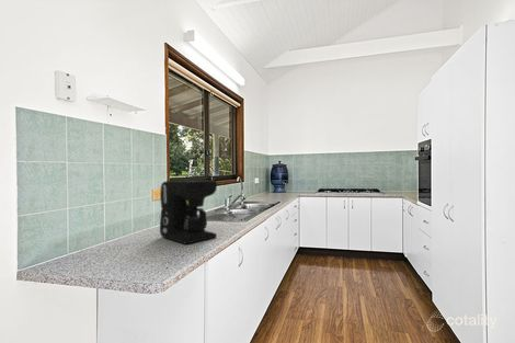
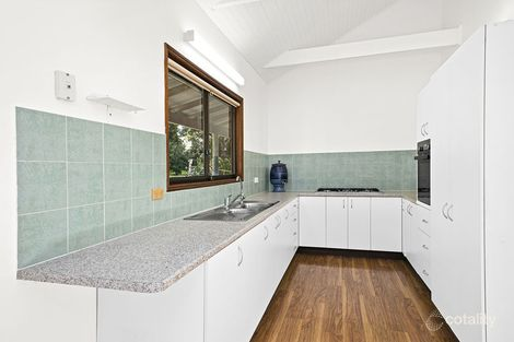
- coffee maker (188, 208)
